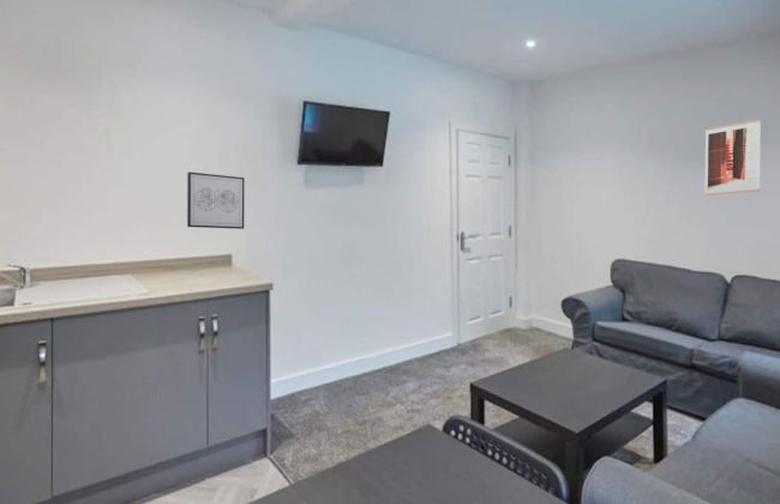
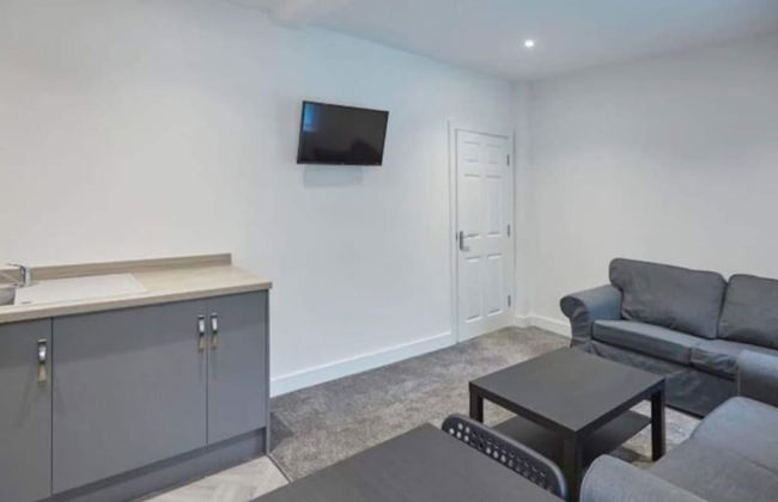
- wall art (731, 158)
- wall art (216, 200)
